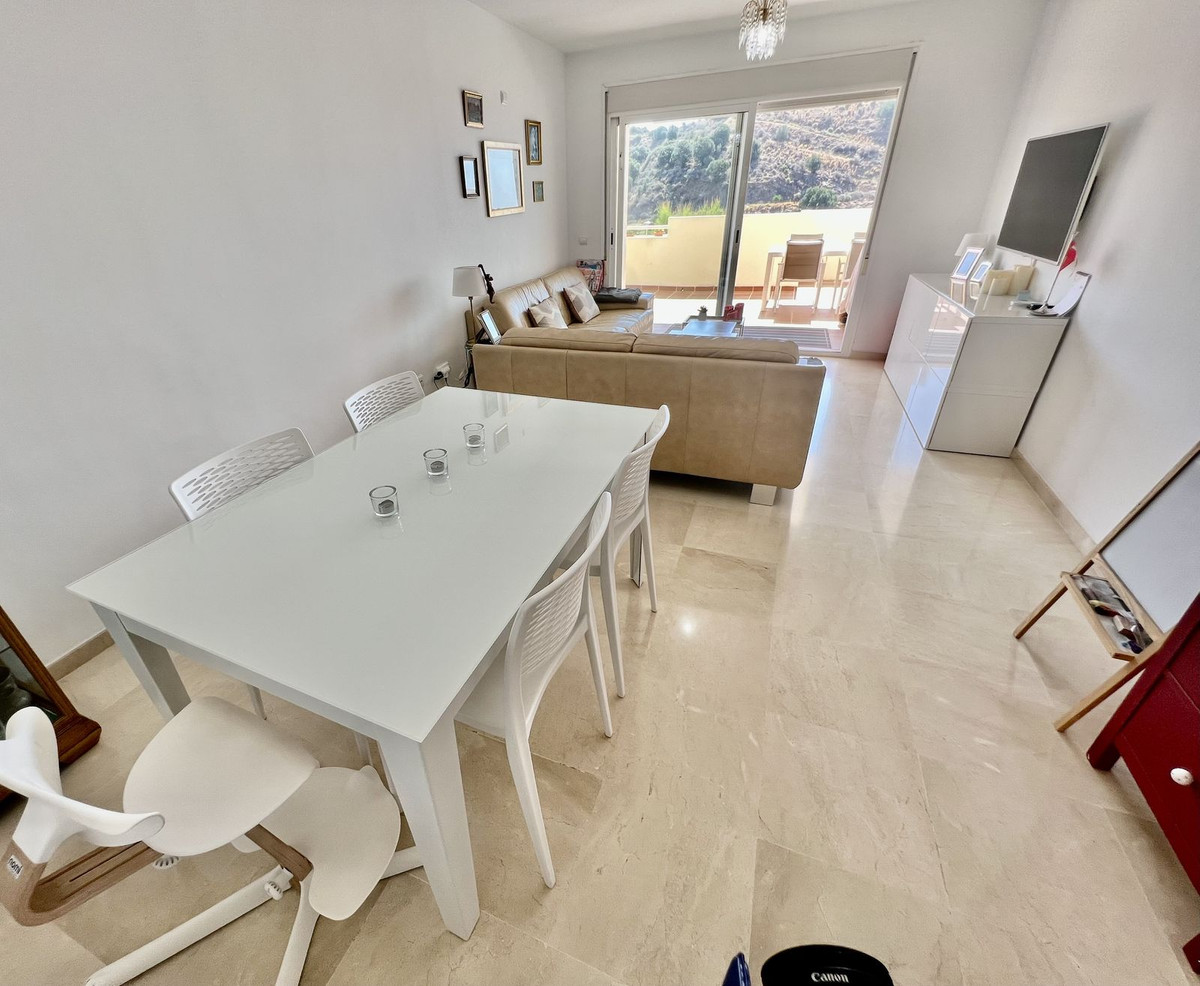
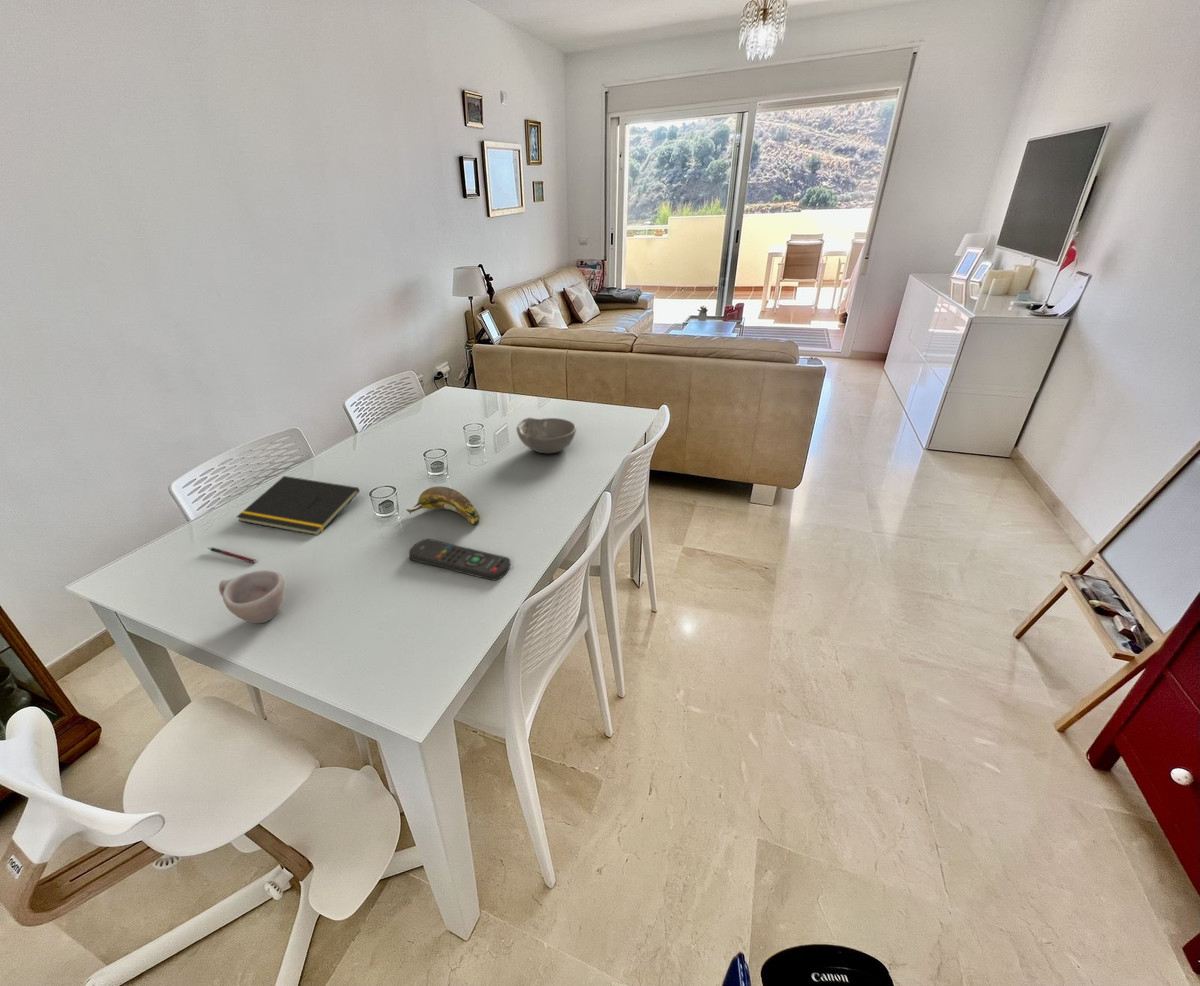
+ notepad (300, 503)
+ bowl (547, 437)
+ banana (443, 502)
+ cup (250, 600)
+ remote control (459, 558)
+ pen (231, 554)
